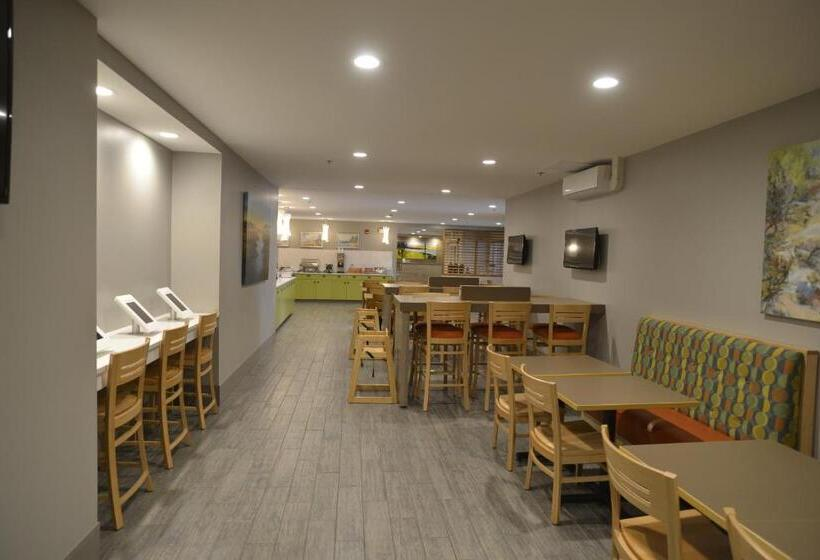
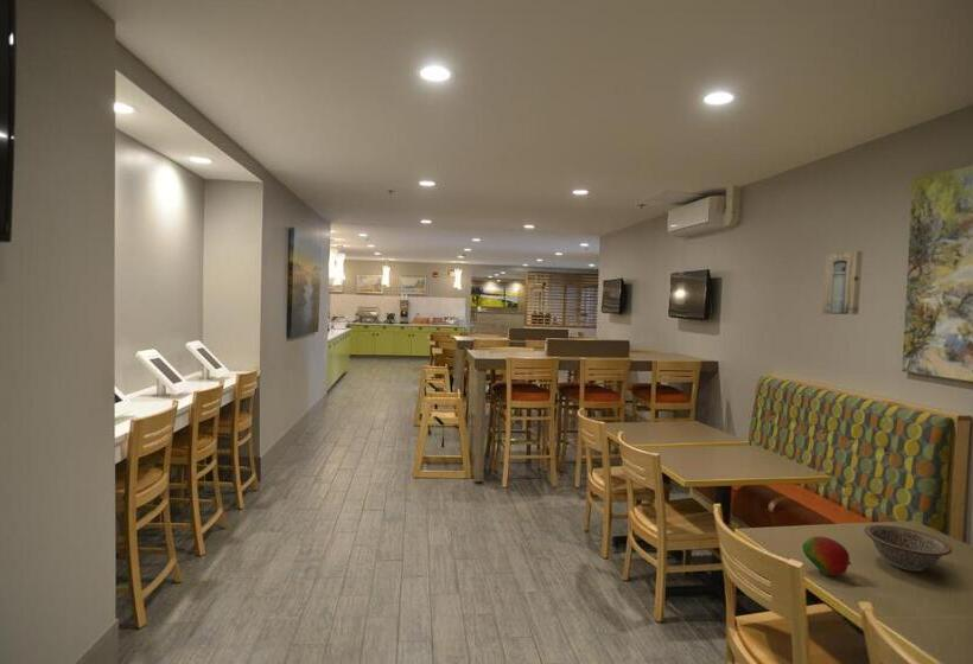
+ wall art (841, 283)
+ fruit (826, 555)
+ decorative bowl (905, 551)
